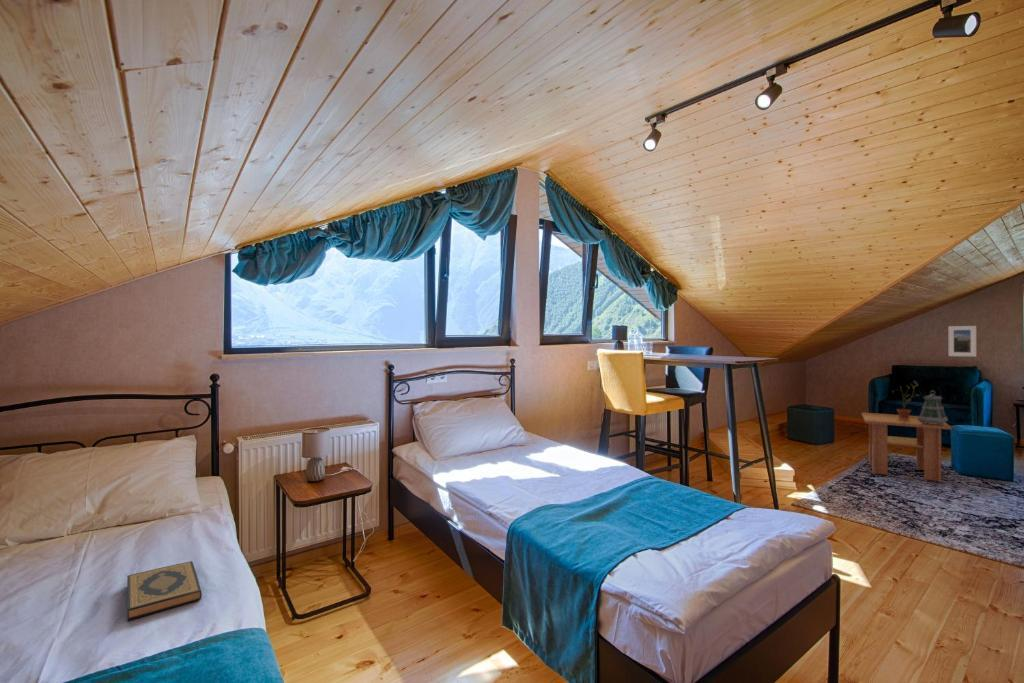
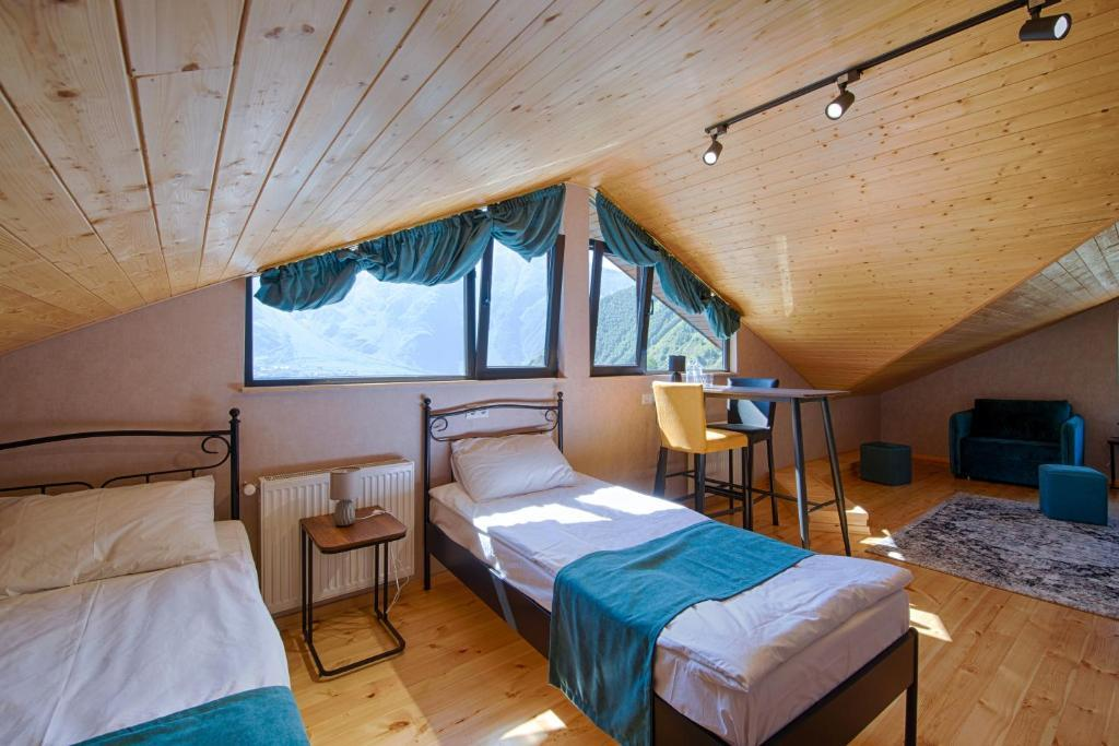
- potted plant (905, 399)
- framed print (962, 341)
- lantern (932, 407)
- hardback book (163, 587)
- coffee table (902, 445)
